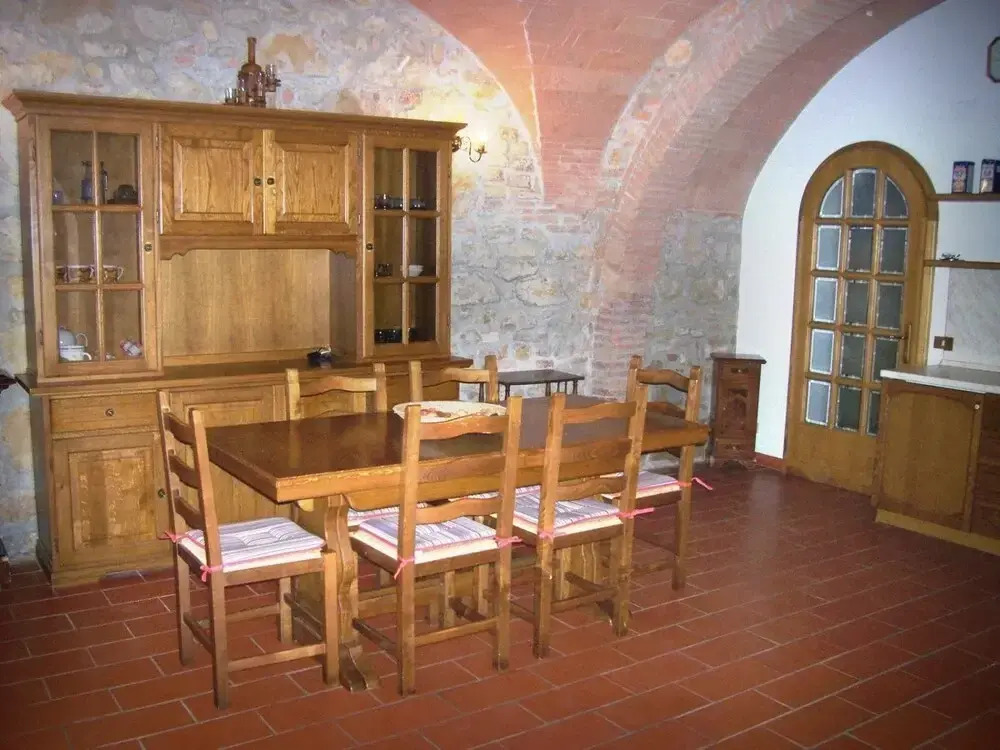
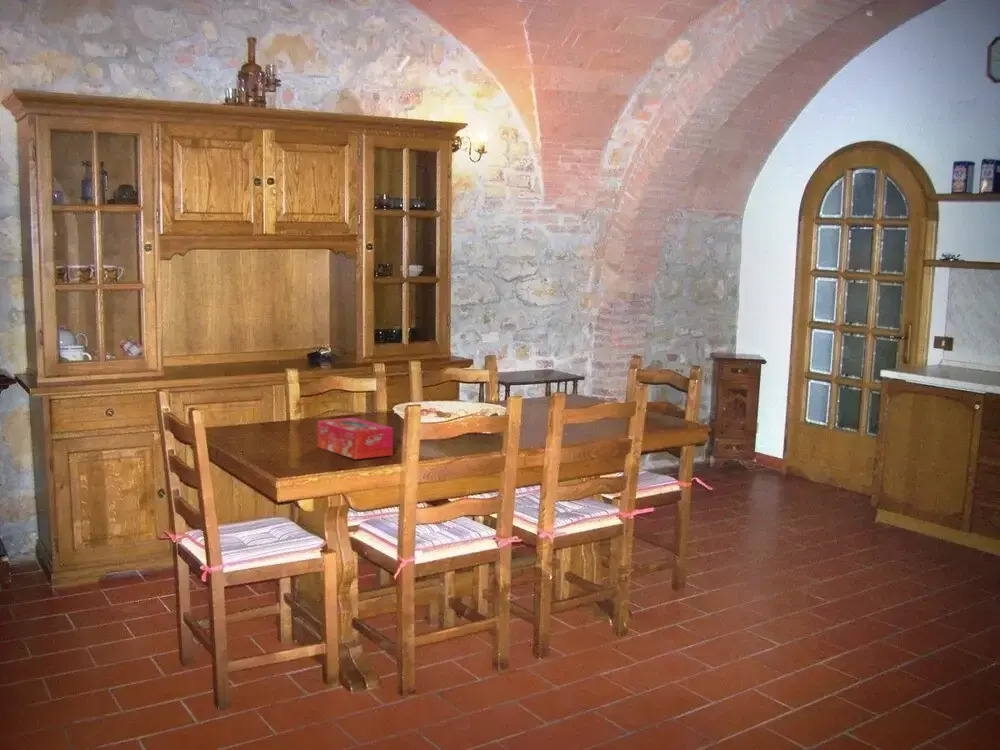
+ tissue box (354, 437)
